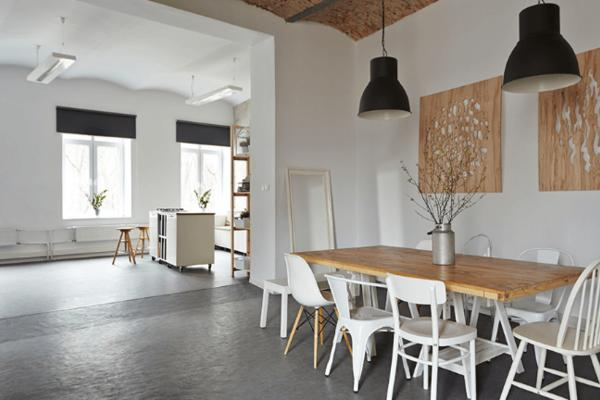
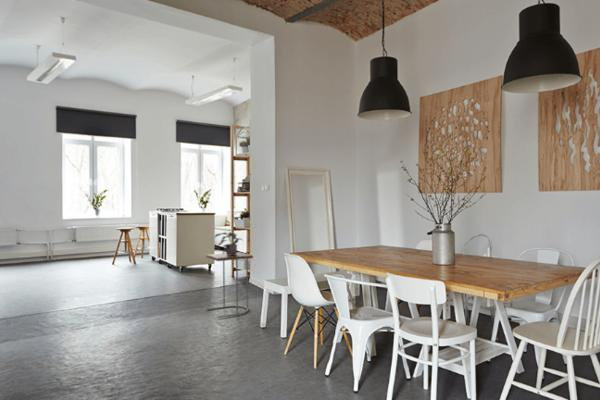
+ side table (224, 282)
+ potted plant (229, 244)
